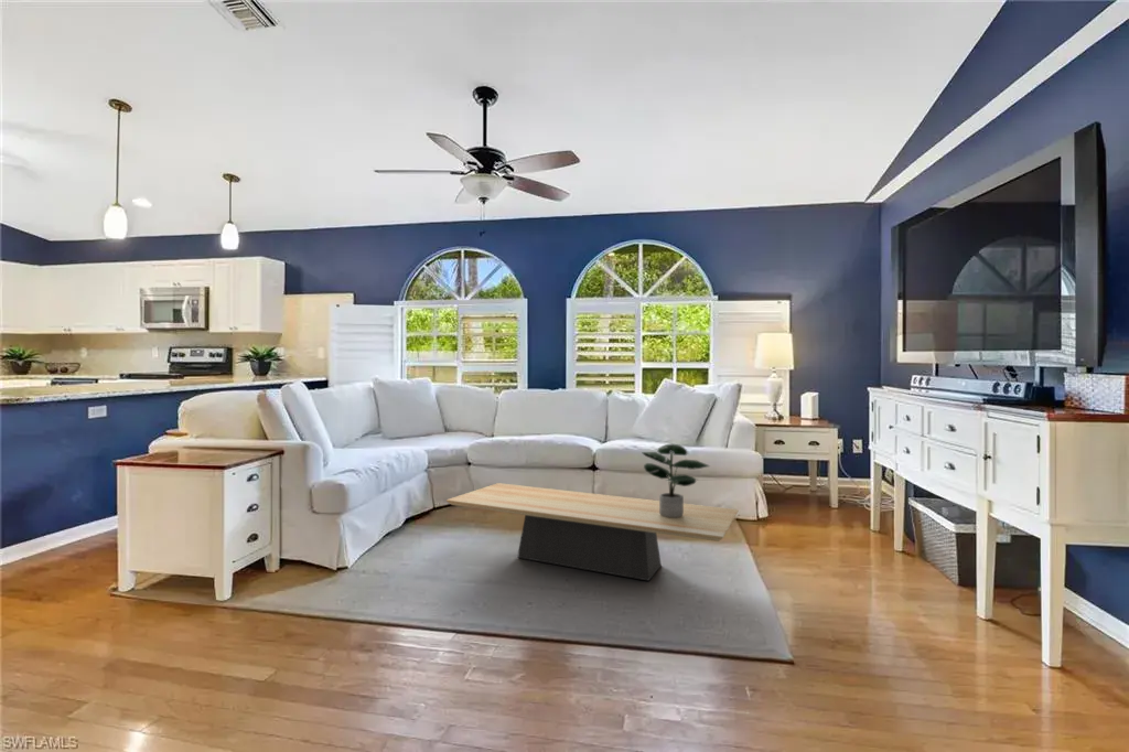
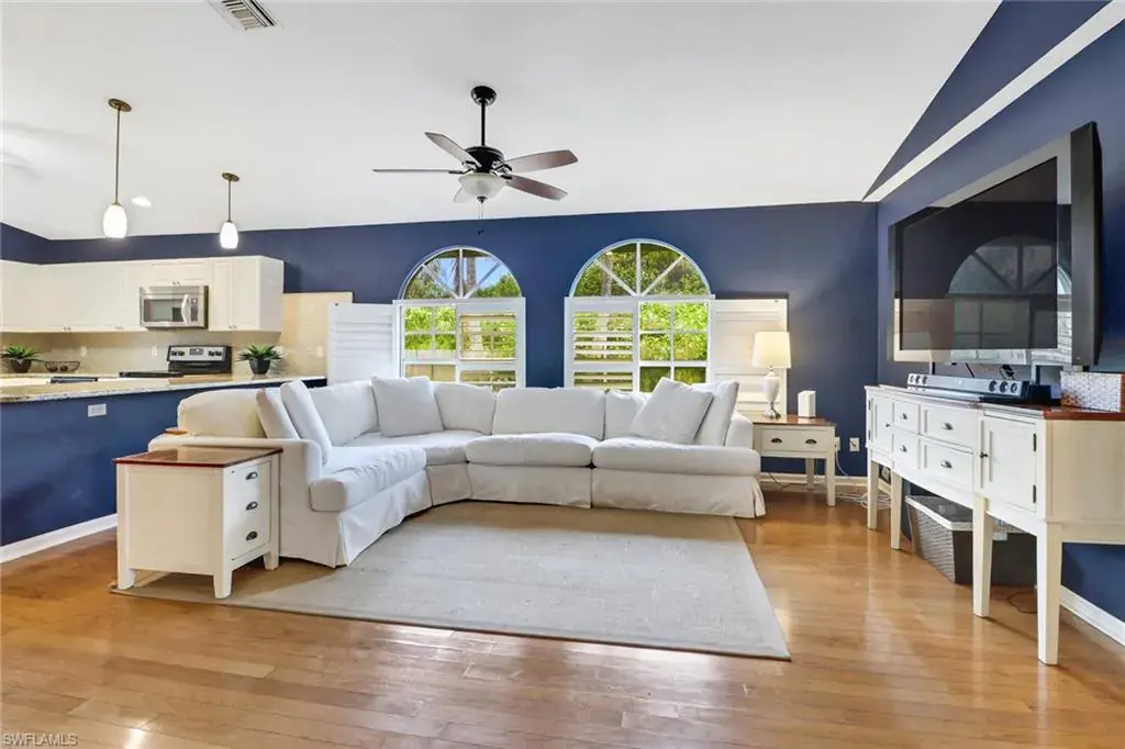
- coffee table (588, 533)
- potted plant (675, 480)
